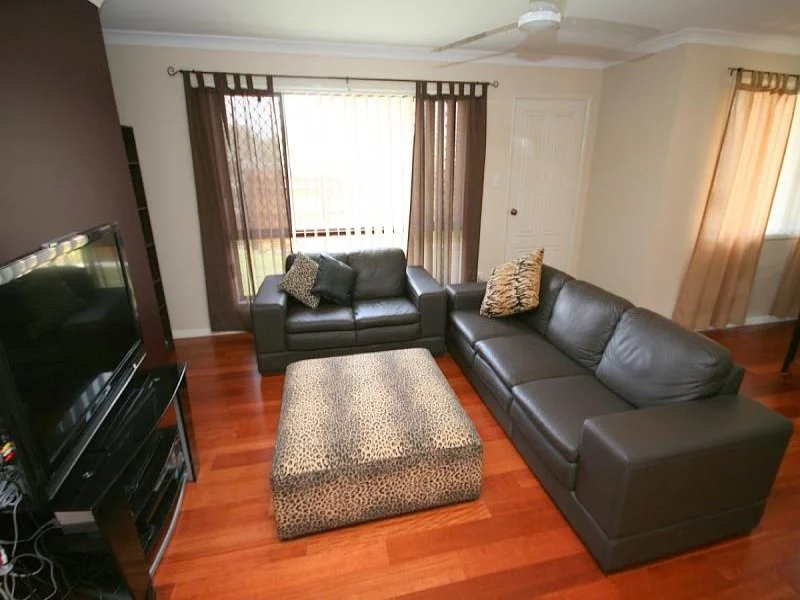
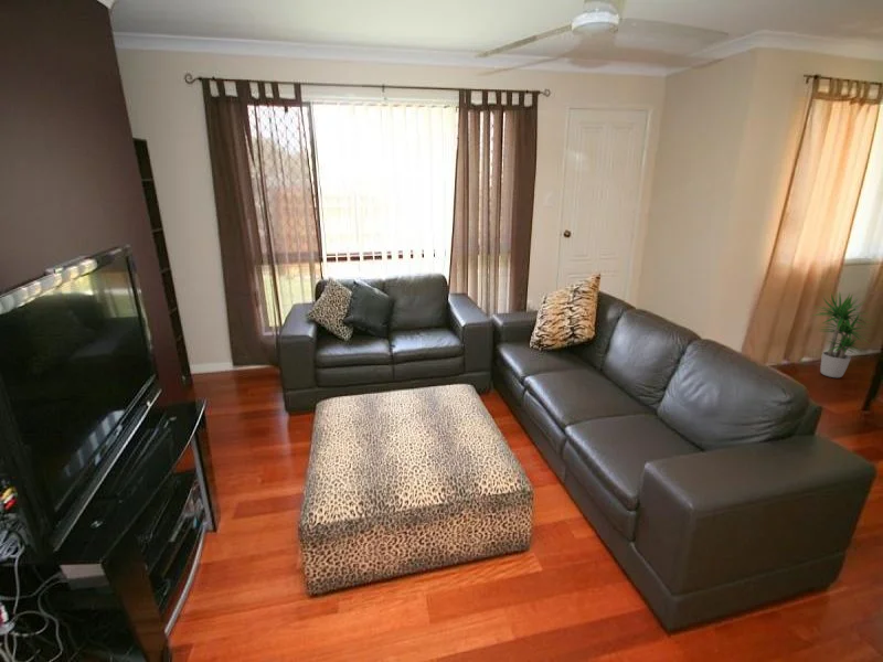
+ potted plant (837, 334)
